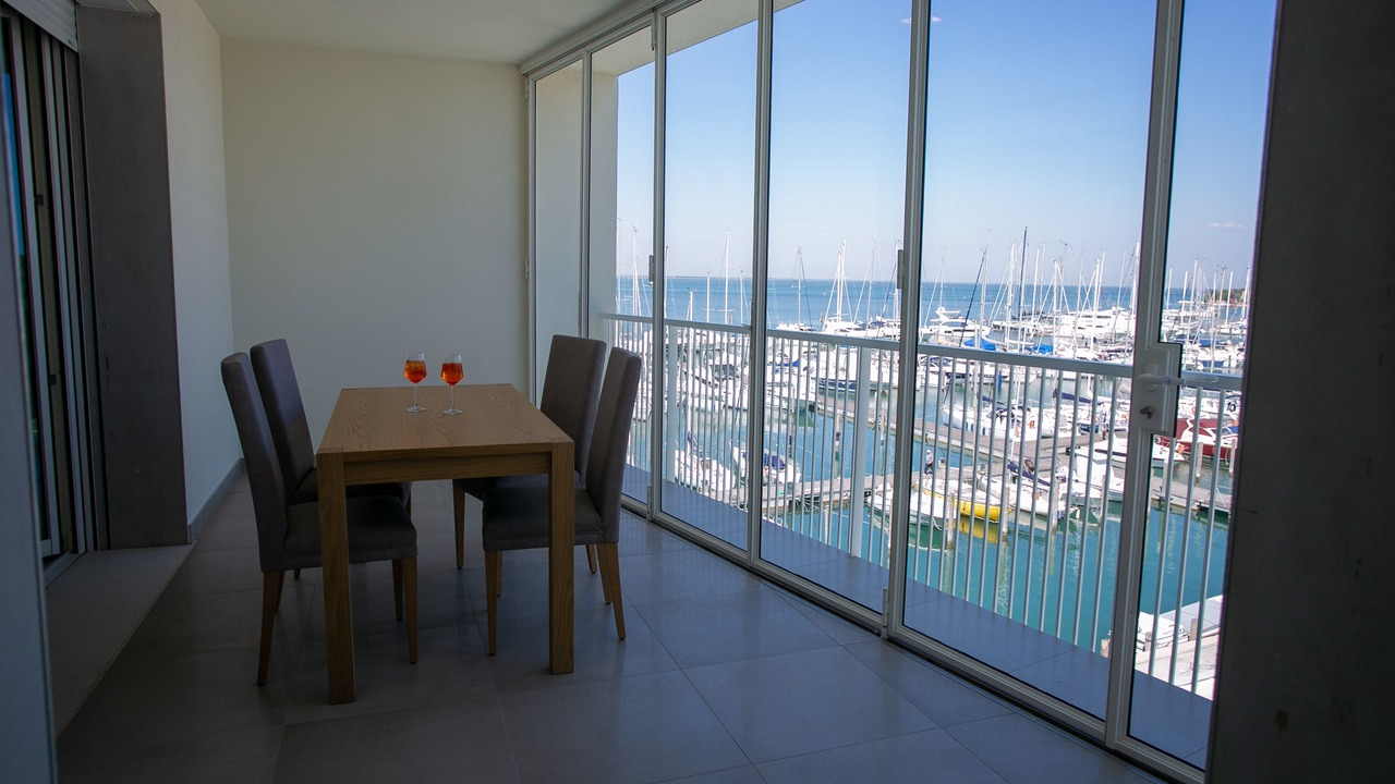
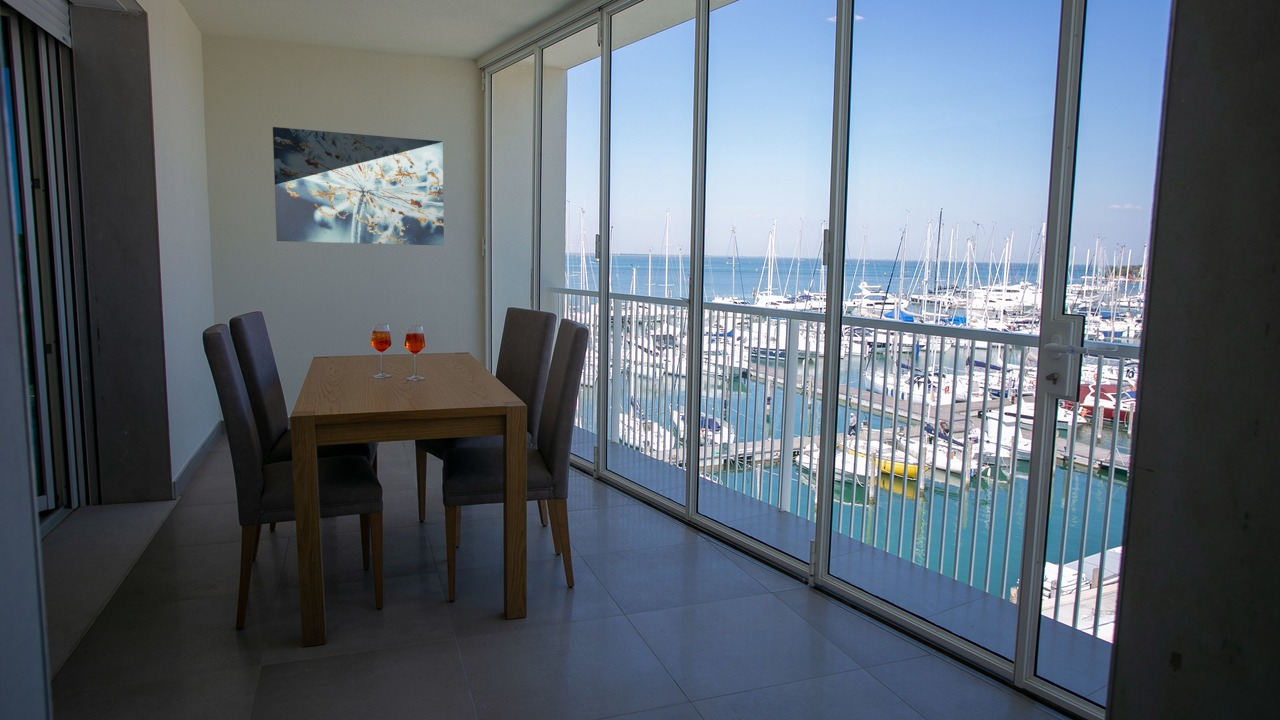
+ wall art (362, 189)
